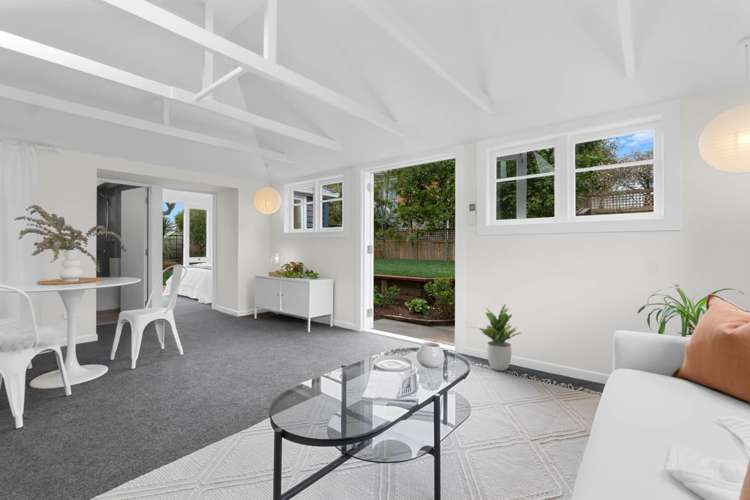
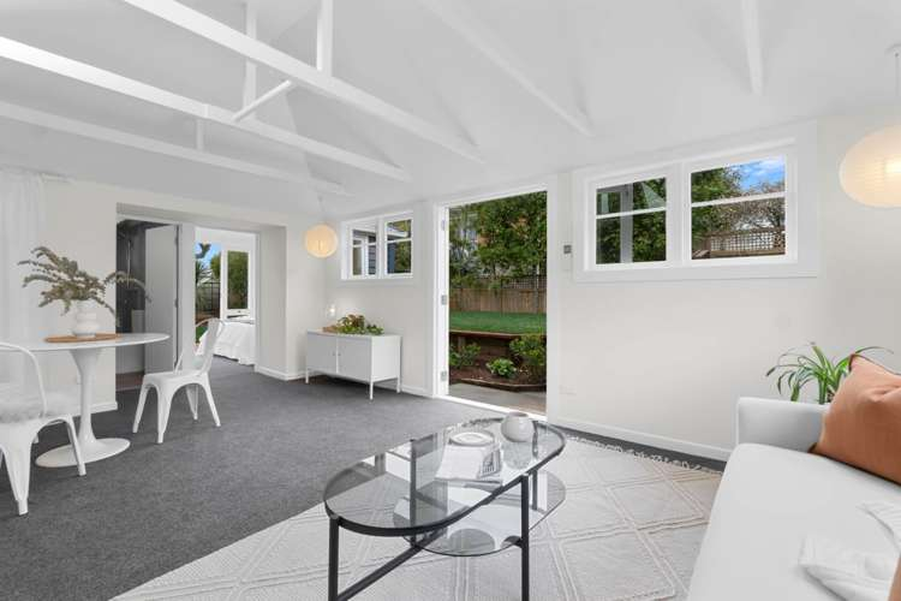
- potted plant (497, 336)
